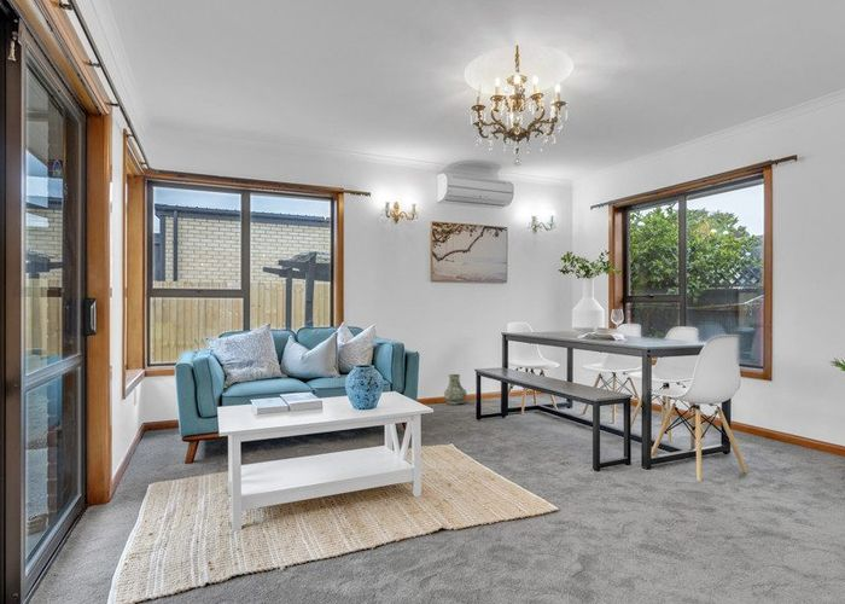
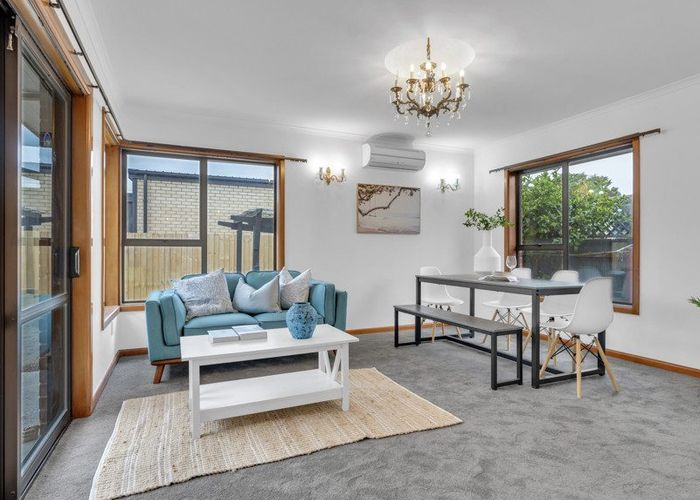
- vase (455, 388)
